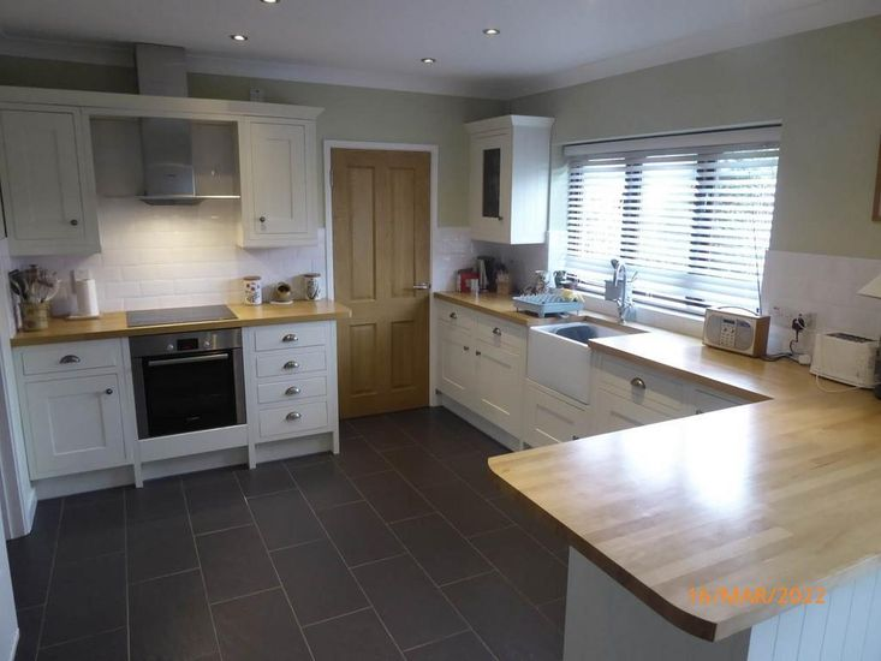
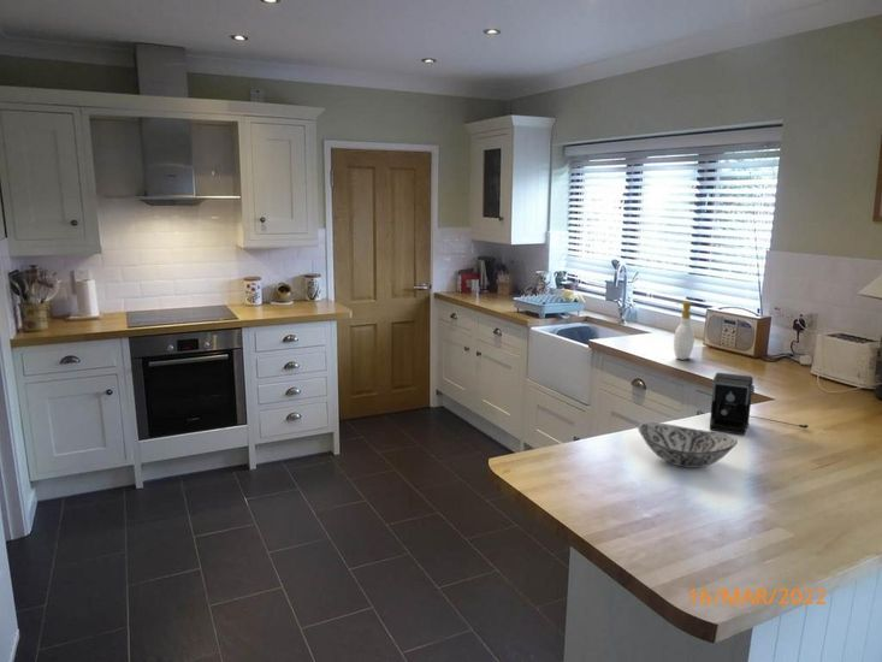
+ soap bottle (683, 330)
+ coffee maker (750, 404)
+ decorative bowl (685, 447)
